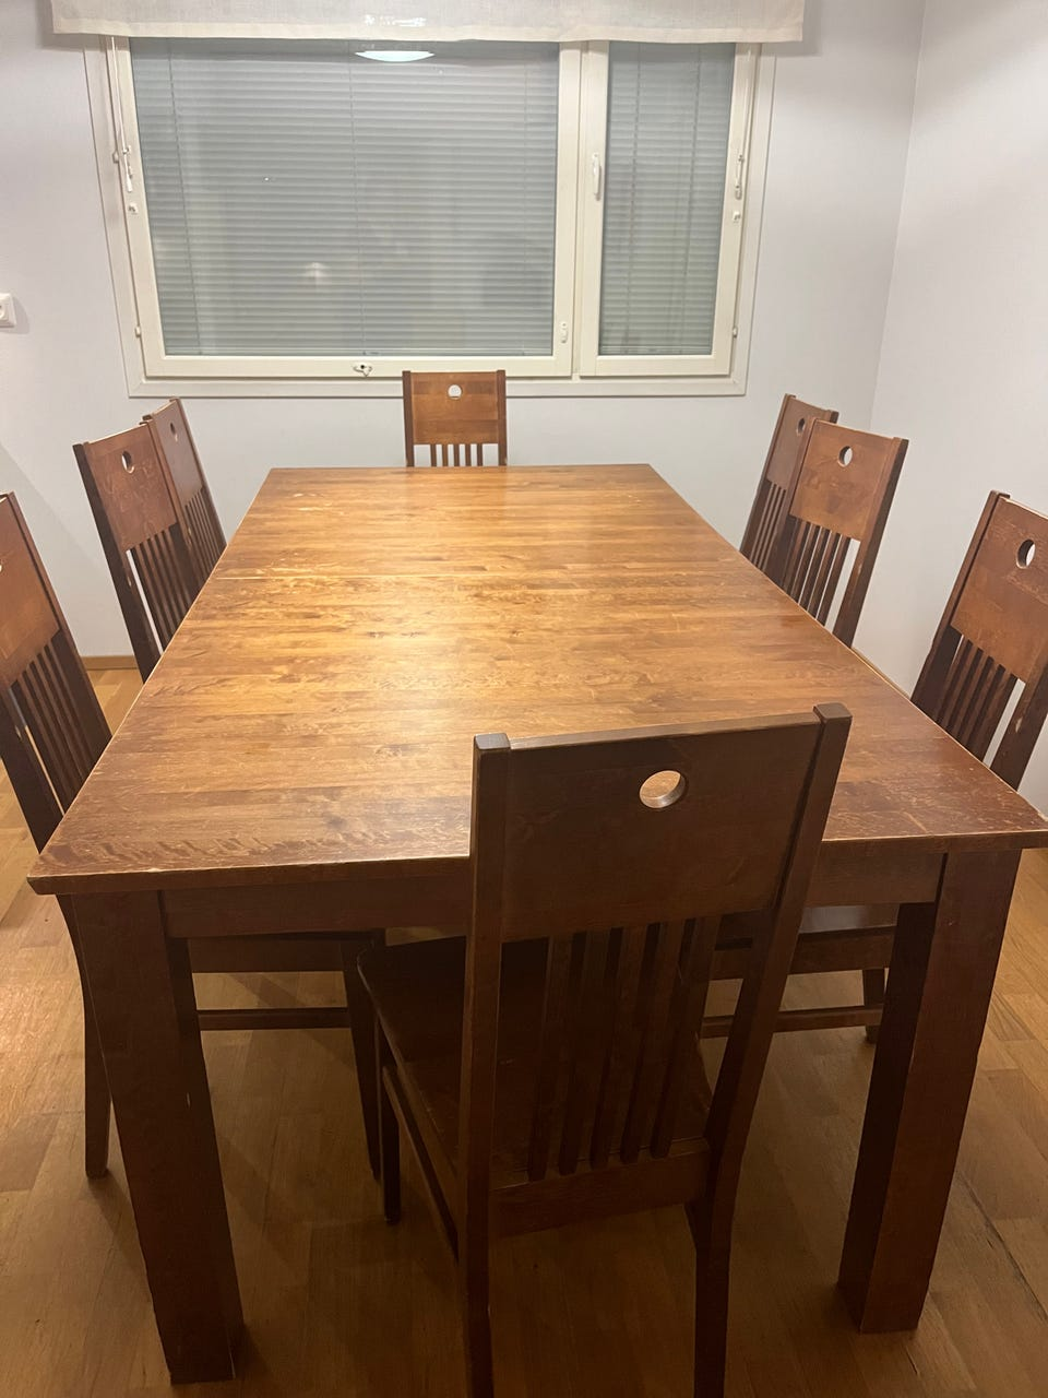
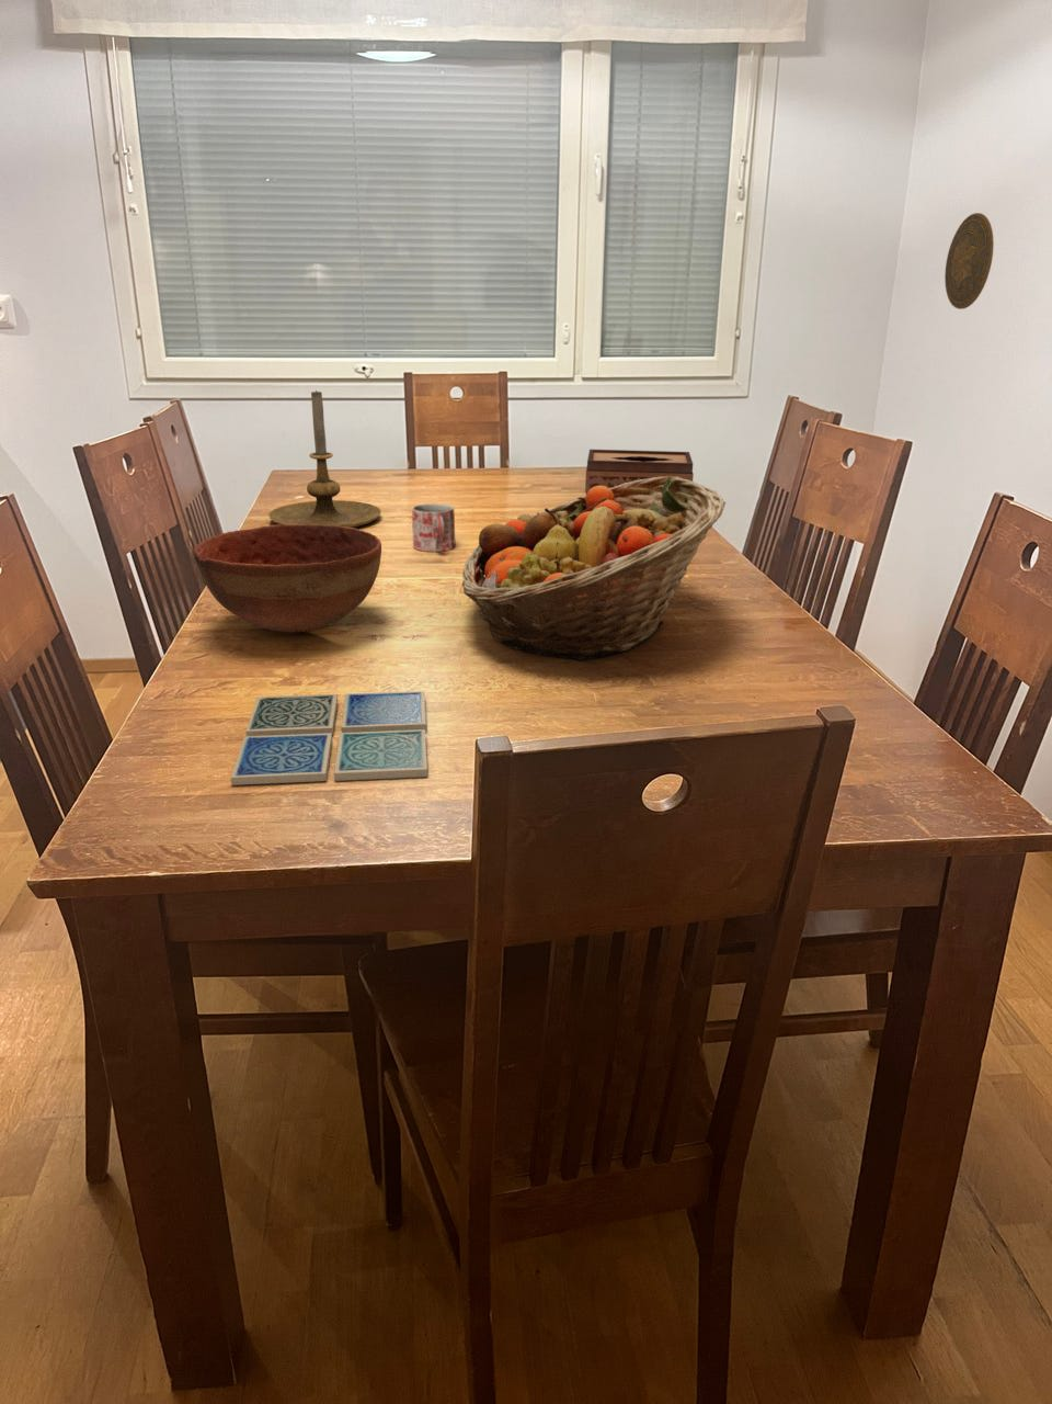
+ candle holder (322, 457)
+ drink coaster (338, 736)
+ mug (432, 528)
+ fruit basket (588, 557)
+ tissue box (638, 476)
+ bowl (293, 584)
+ decorative plate (965, 261)
